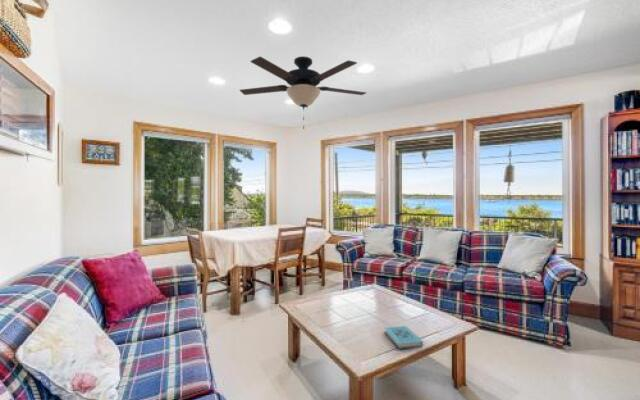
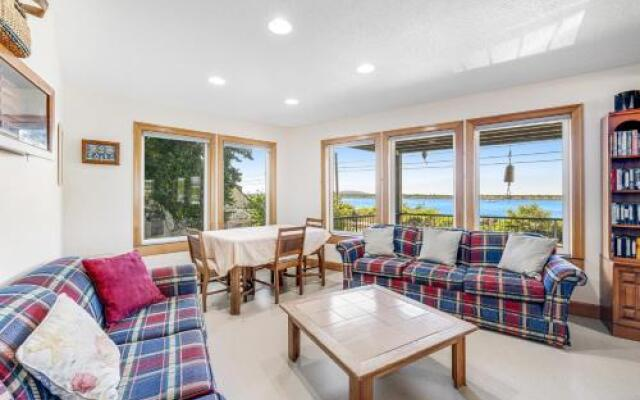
- ceiling fan (303, 96)
- book (402, 336)
